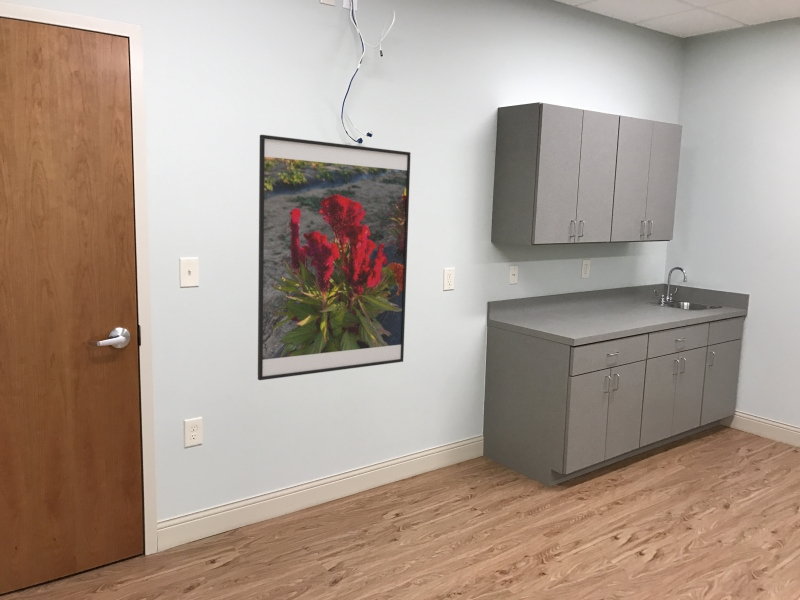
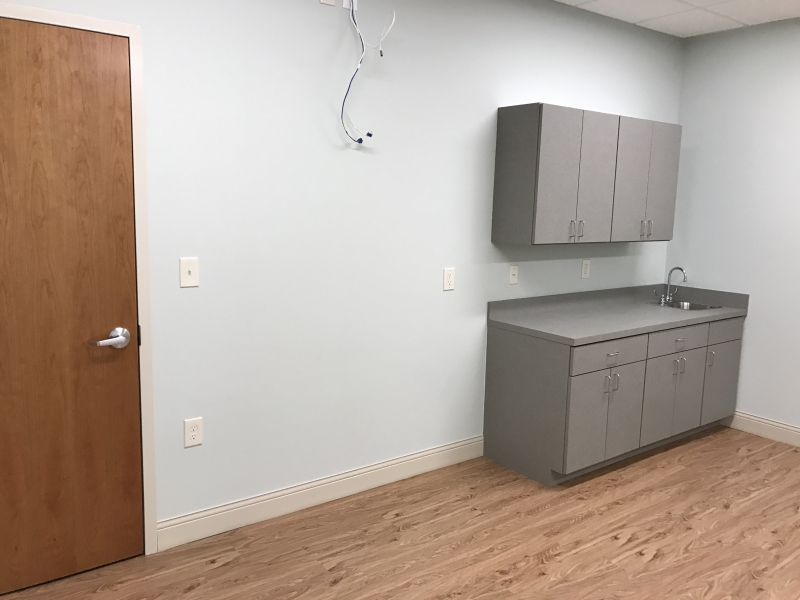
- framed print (338, 259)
